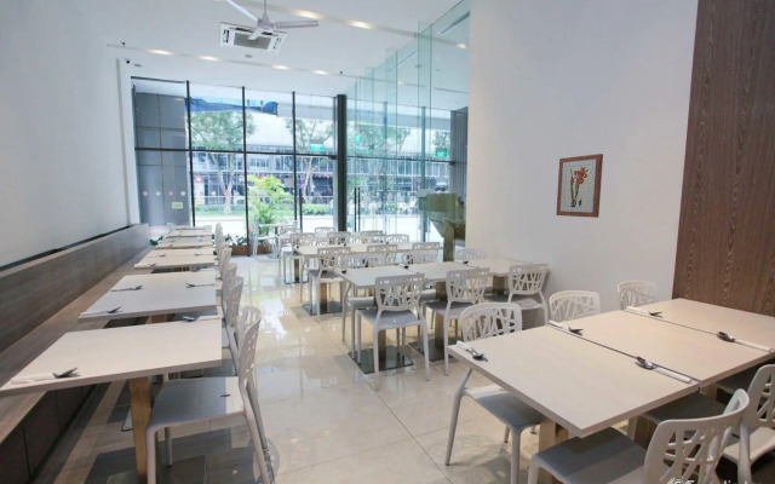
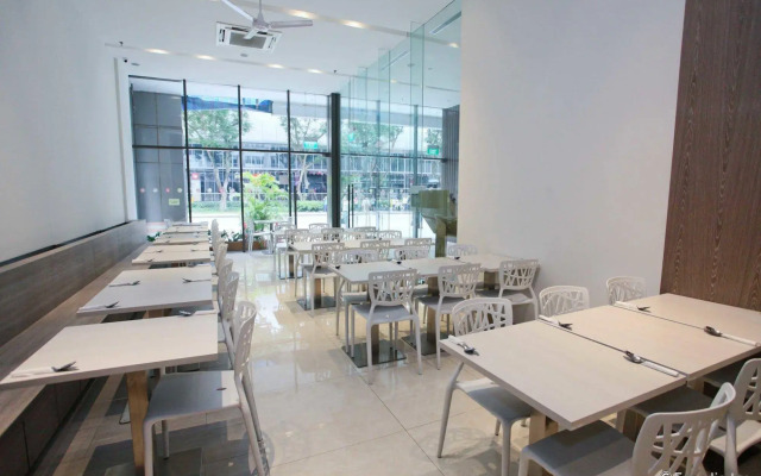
- wall art (578, 186)
